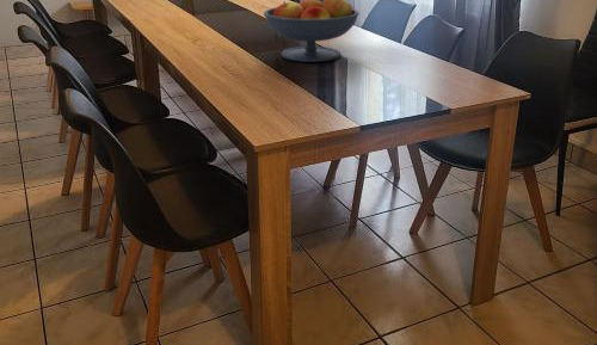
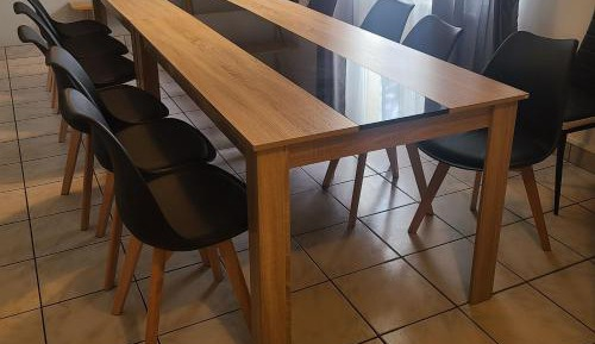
- fruit bowl (310, 25)
